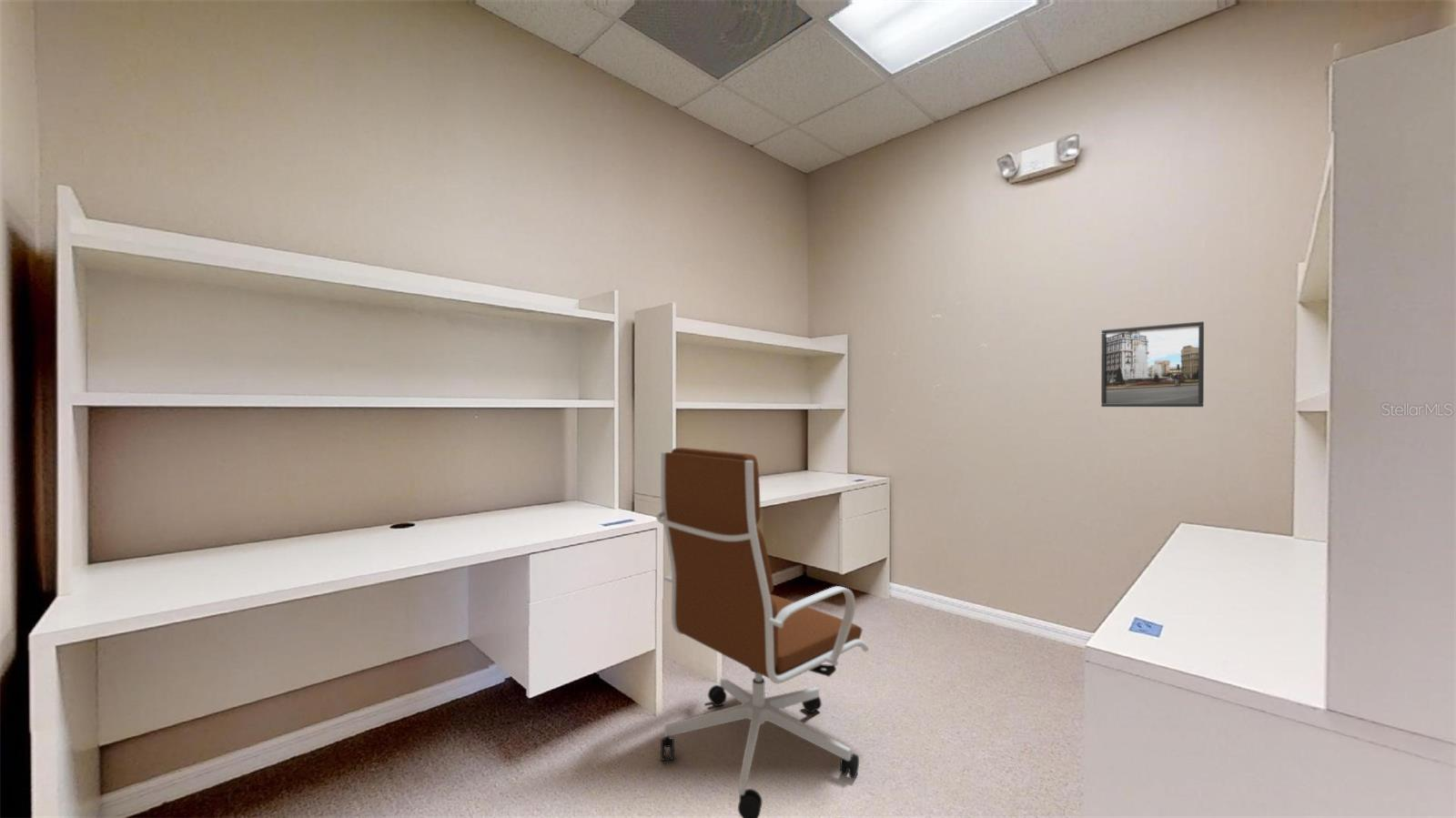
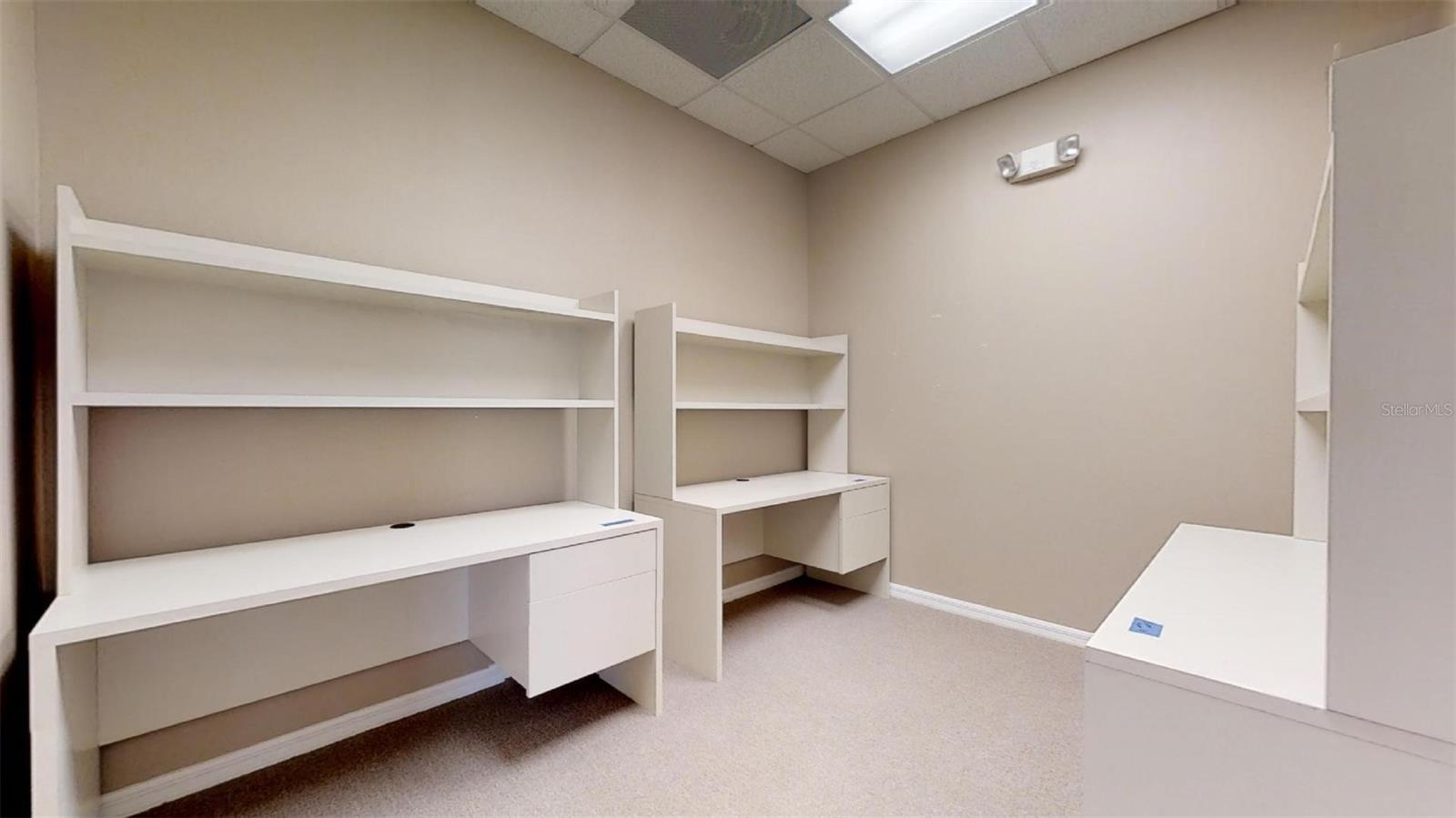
- office chair (764, 595)
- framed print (1149, 366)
